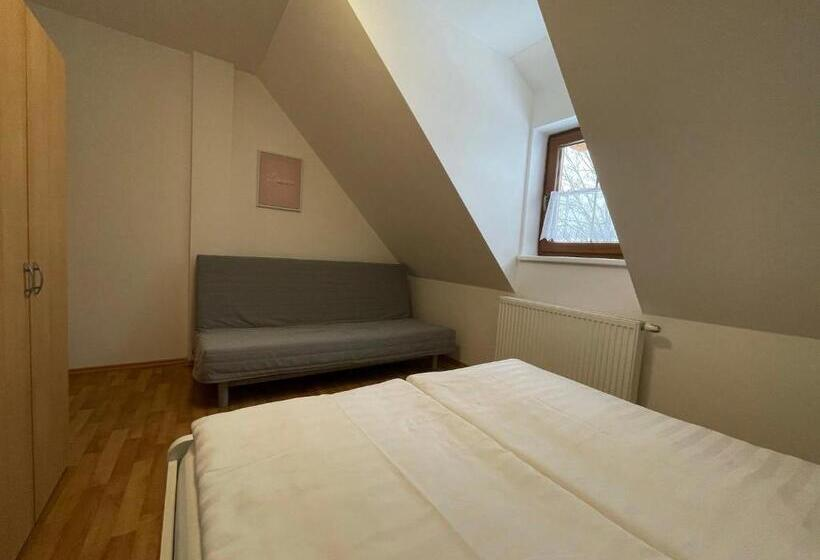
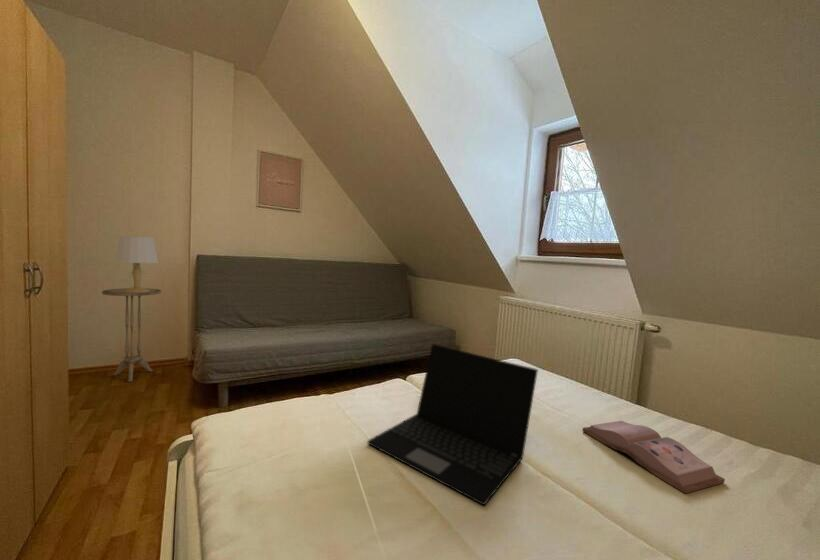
+ table lamp (137, 264)
+ laptop (453, 406)
+ hardback book (646, 445)
+ side table (132, 333)
